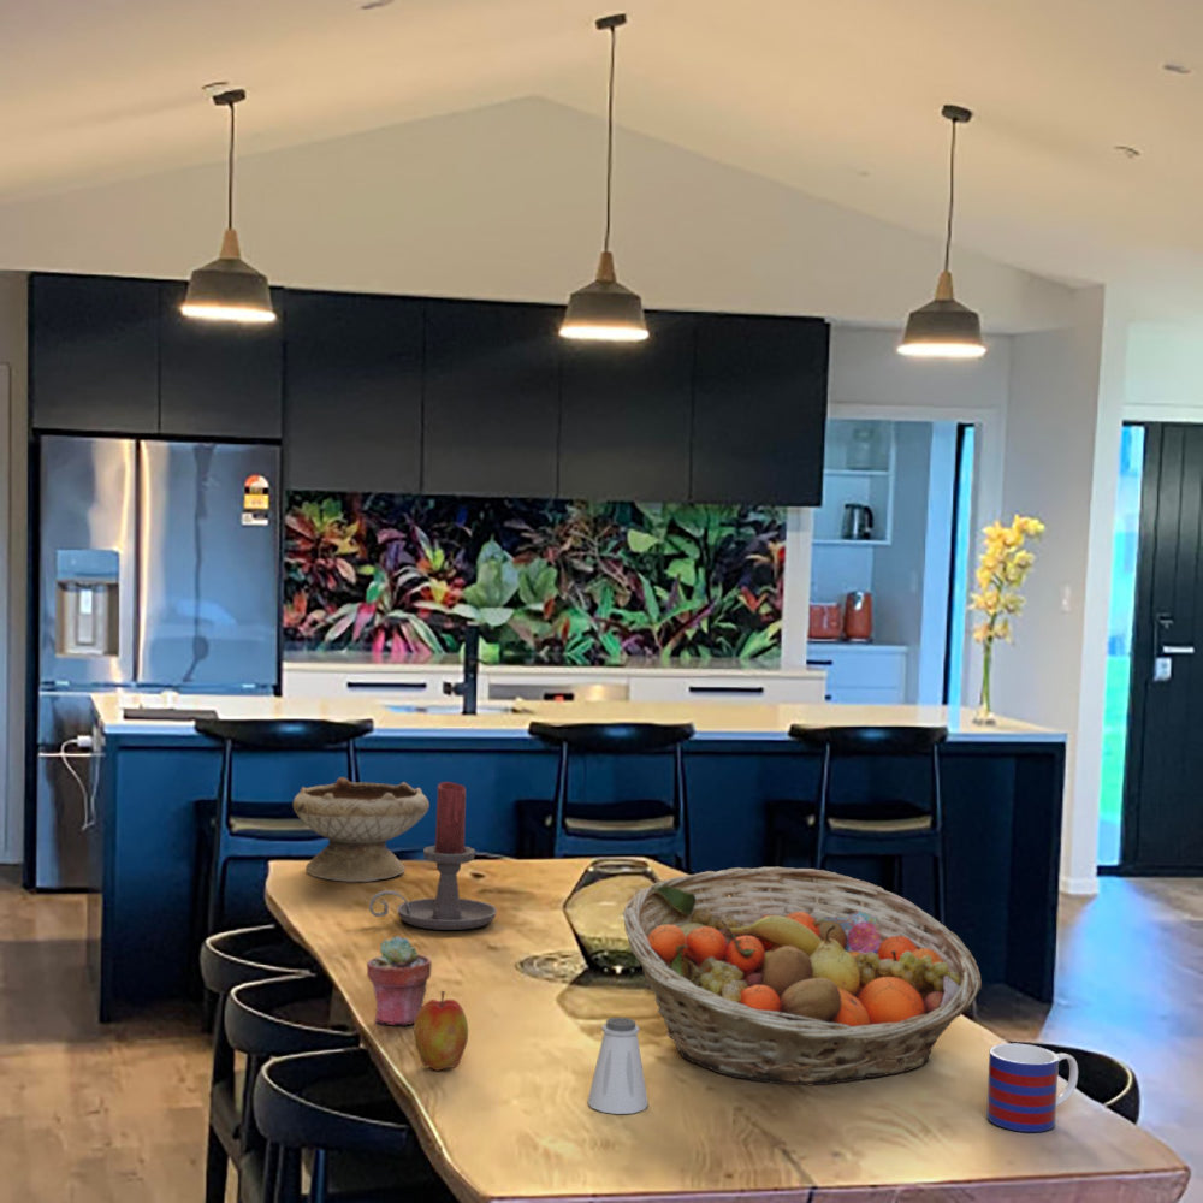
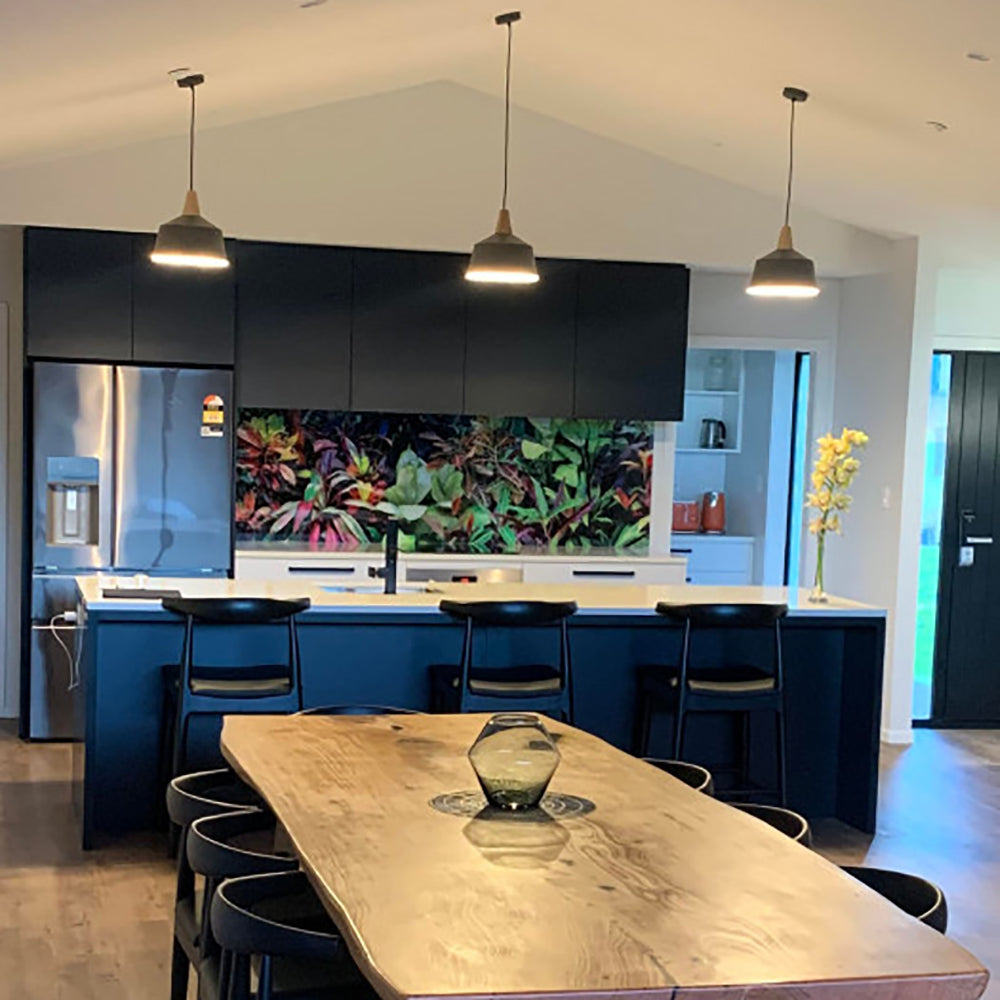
- candle holder (434, 852)
- potted succulent (398, 977)
- bowl (360, 828)
- fruit basket (799, 971)
- apple (440, 1027)
- saltshaker (618, 1062)
- mug (1035, 1085)
